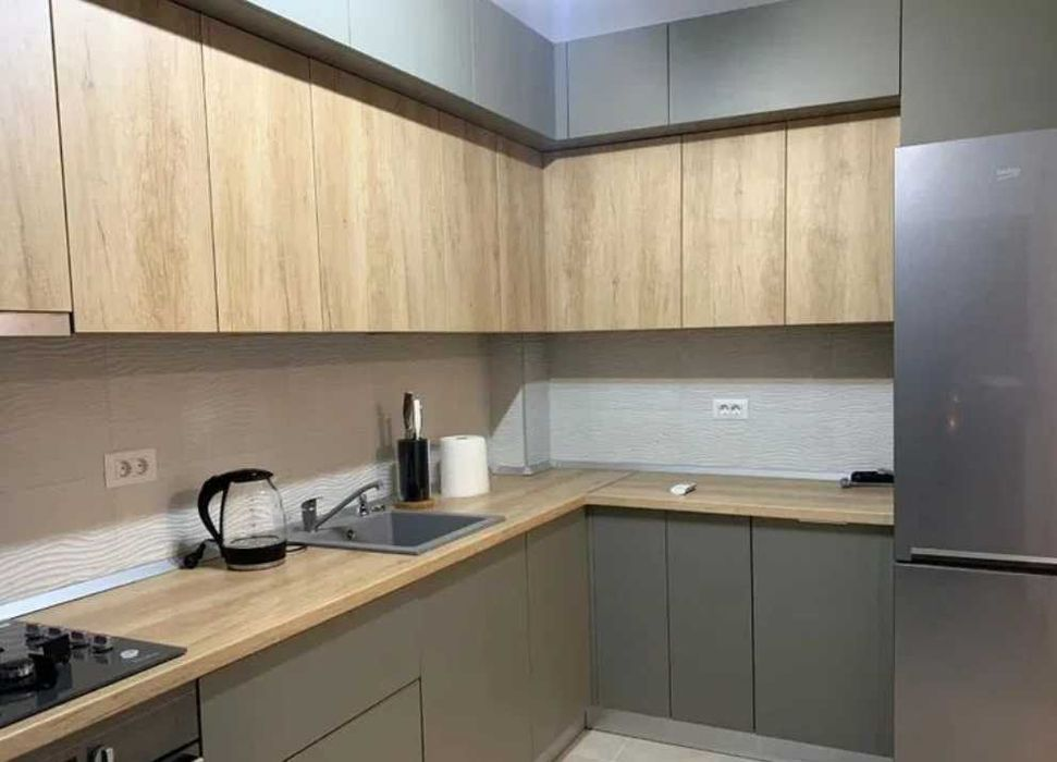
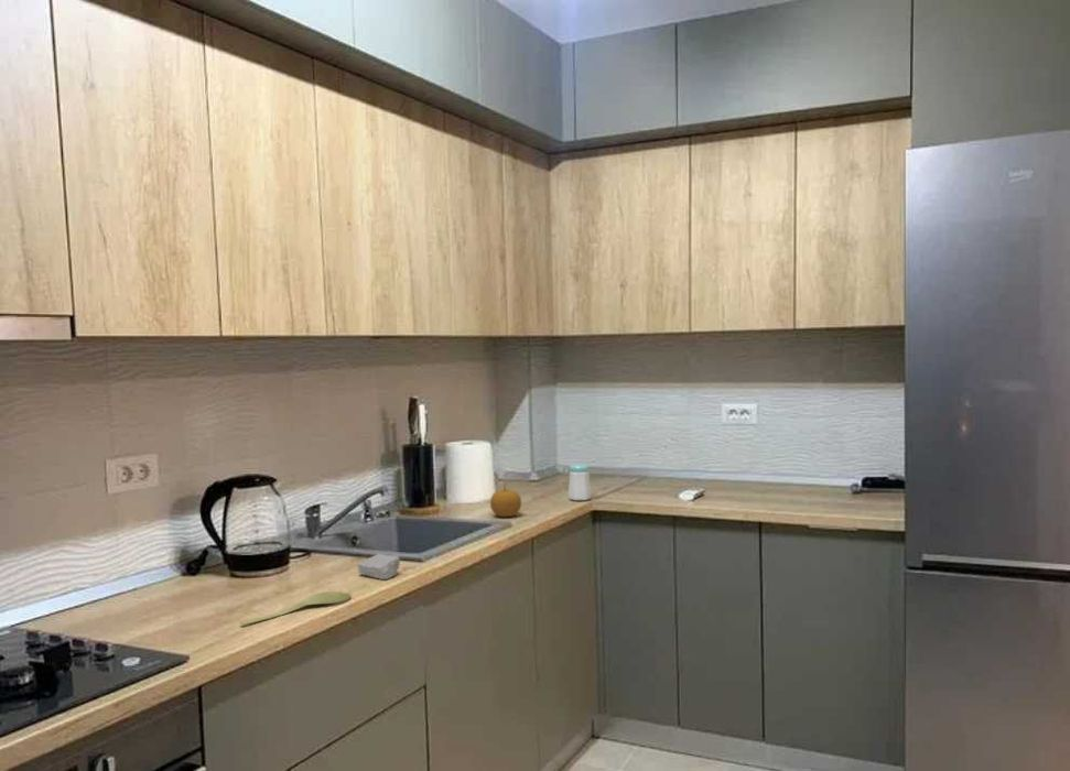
+ soap bar (379, 565)
+ spoon (296, 606)
+ fruit (505, 499)
+ salt shaker (580, 481)
